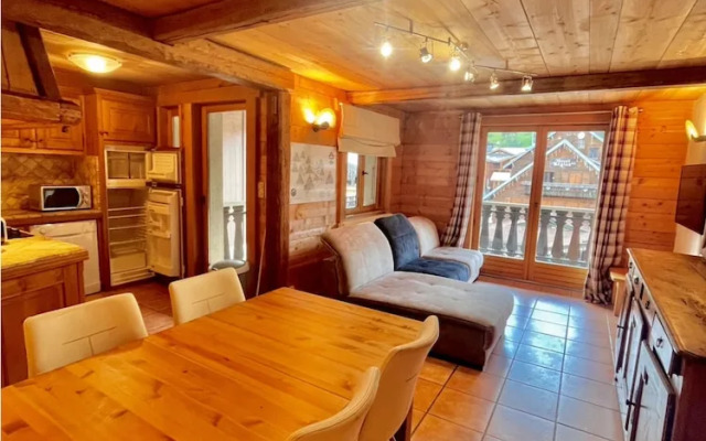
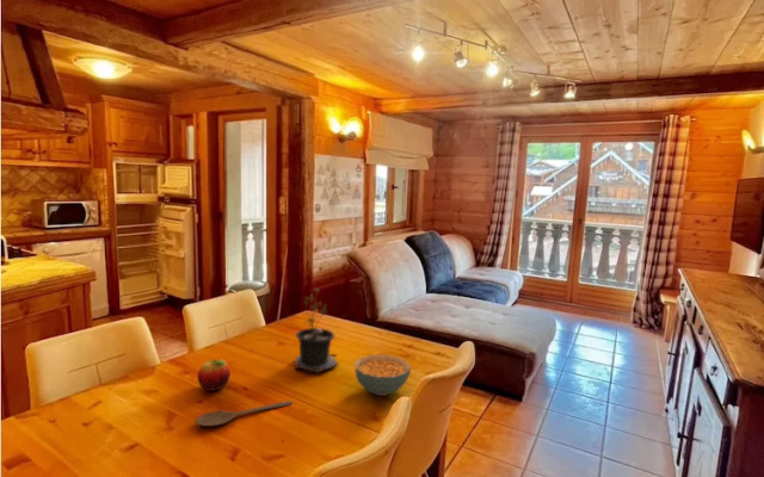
+ fruit (214, 373)
+ potted plant (318, 328)
+ cereal bowl (381, 378)
+ wooden spoon (246, 411)
